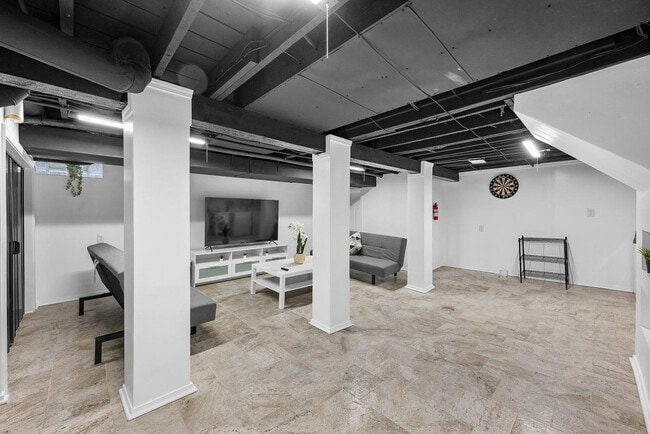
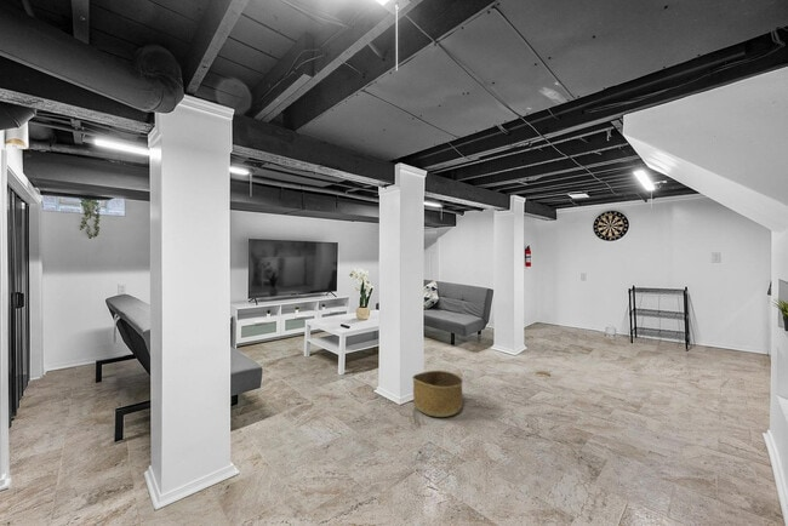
+ basket (438, 393)
